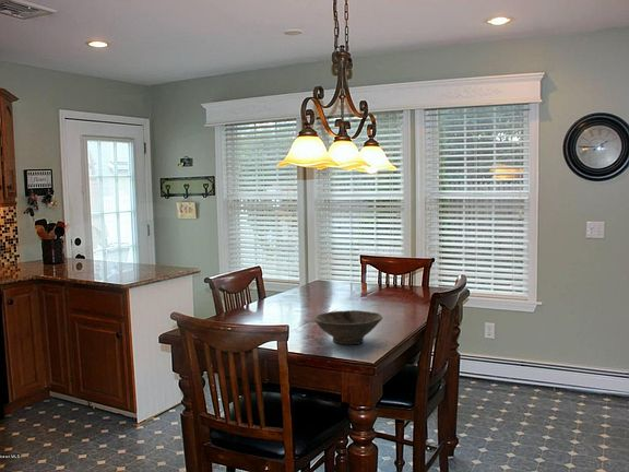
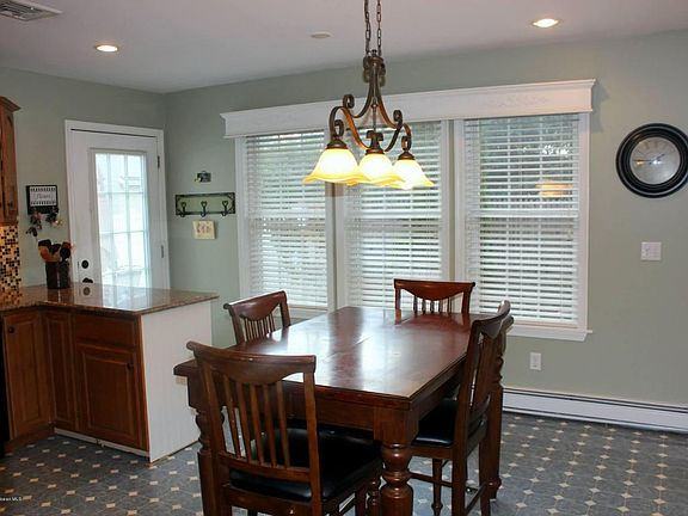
- bowl (348, 328)
